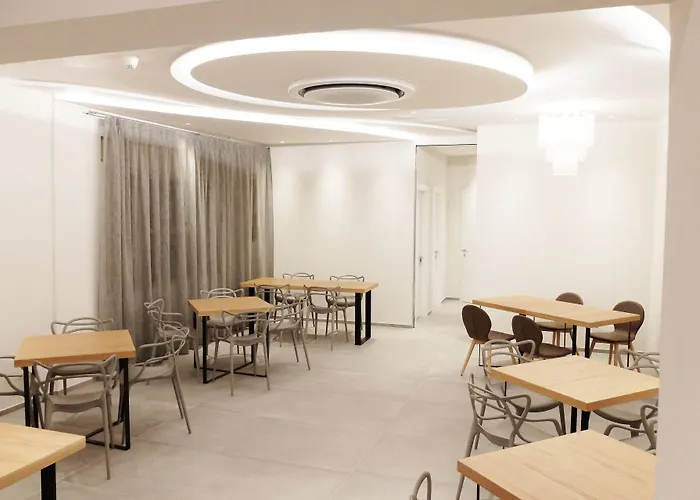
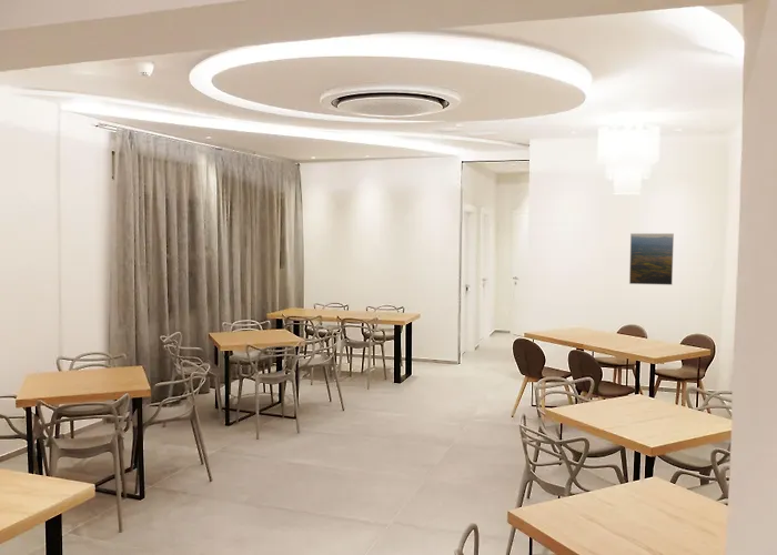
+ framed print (650, 259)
